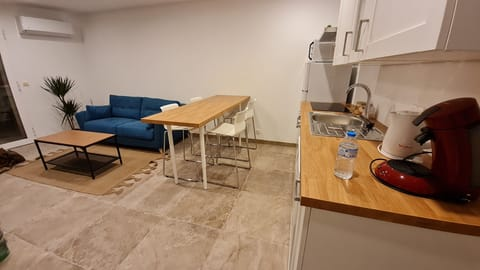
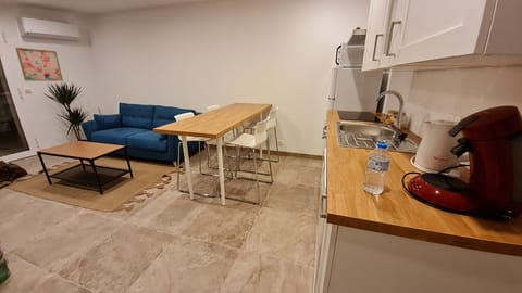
+ wall art (40, 65)
